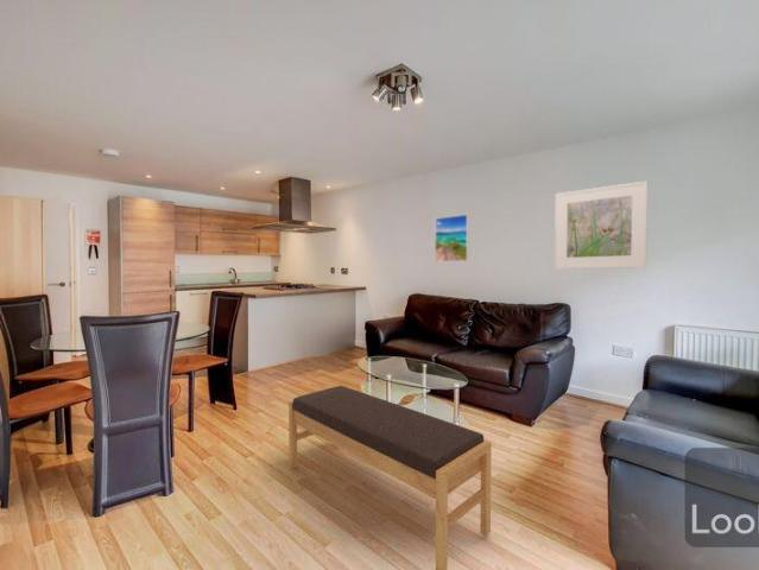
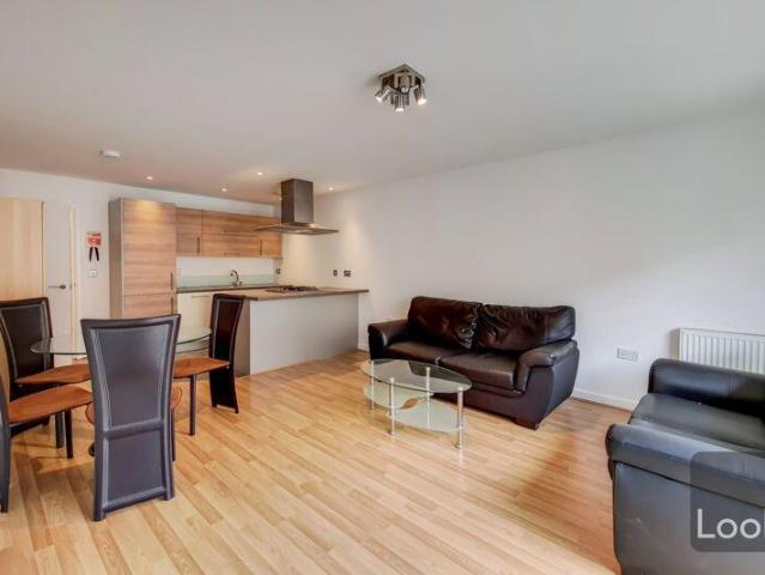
- bench (375, 454)
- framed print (597, 228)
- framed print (450, 239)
